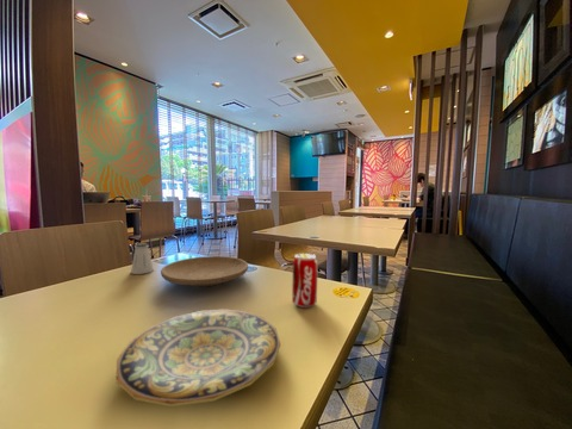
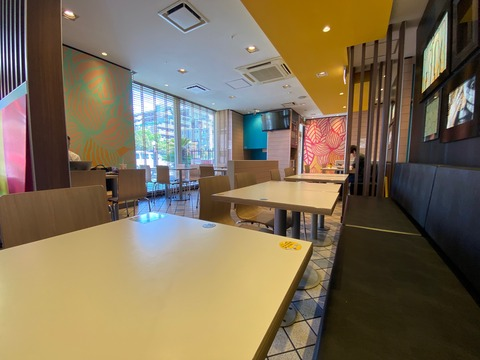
- saltshaker (142, 257)
- plate (205, 349)
- beverage can (304, 279)
- plate (206, 272)
